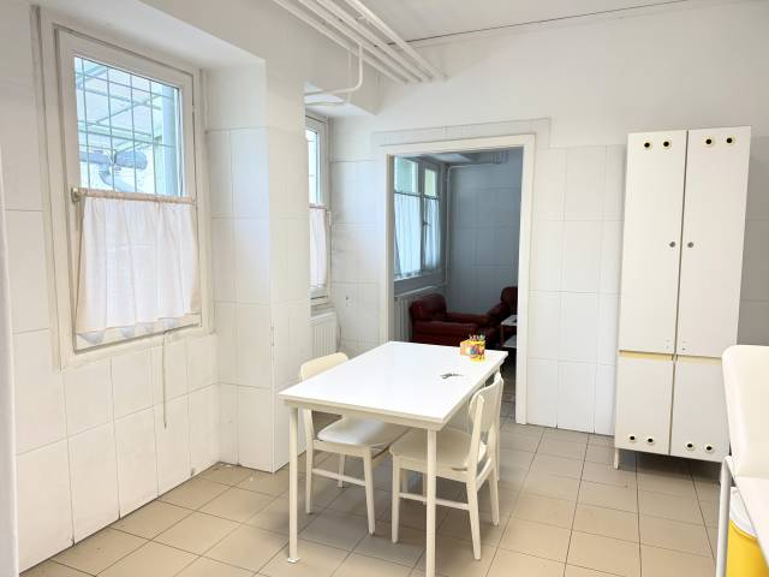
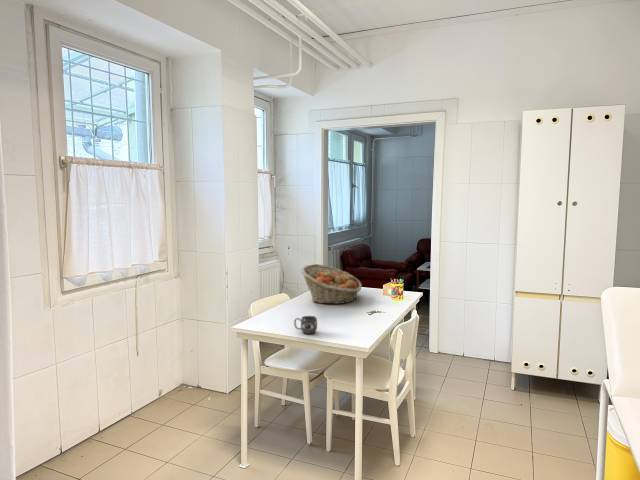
+ fruit basket (331, 282)
+ mug (305, 324)
